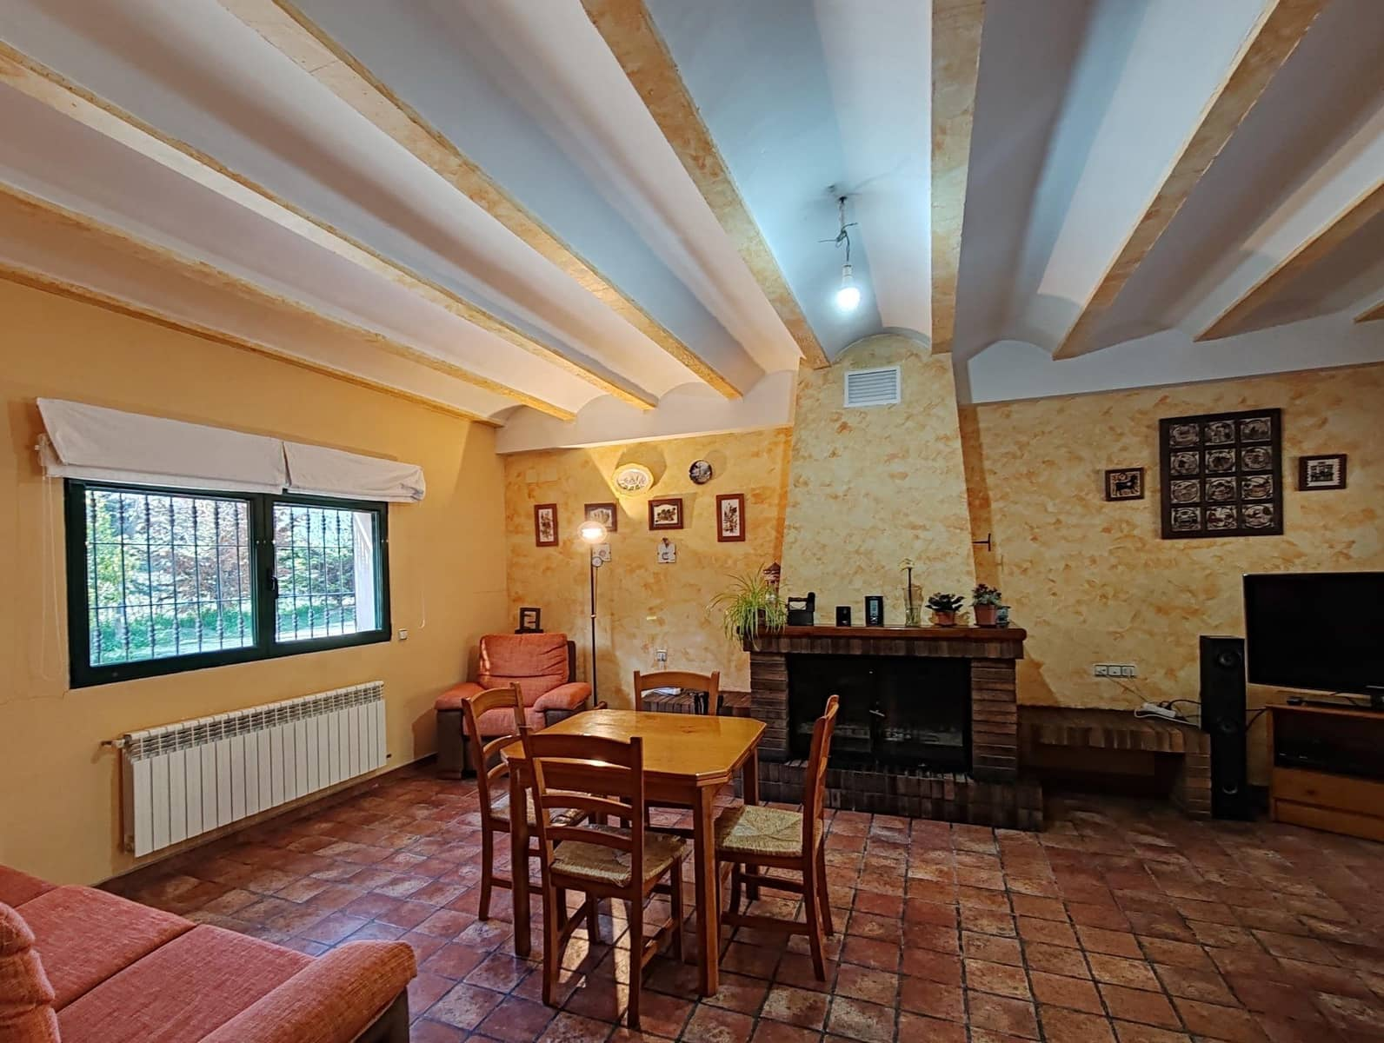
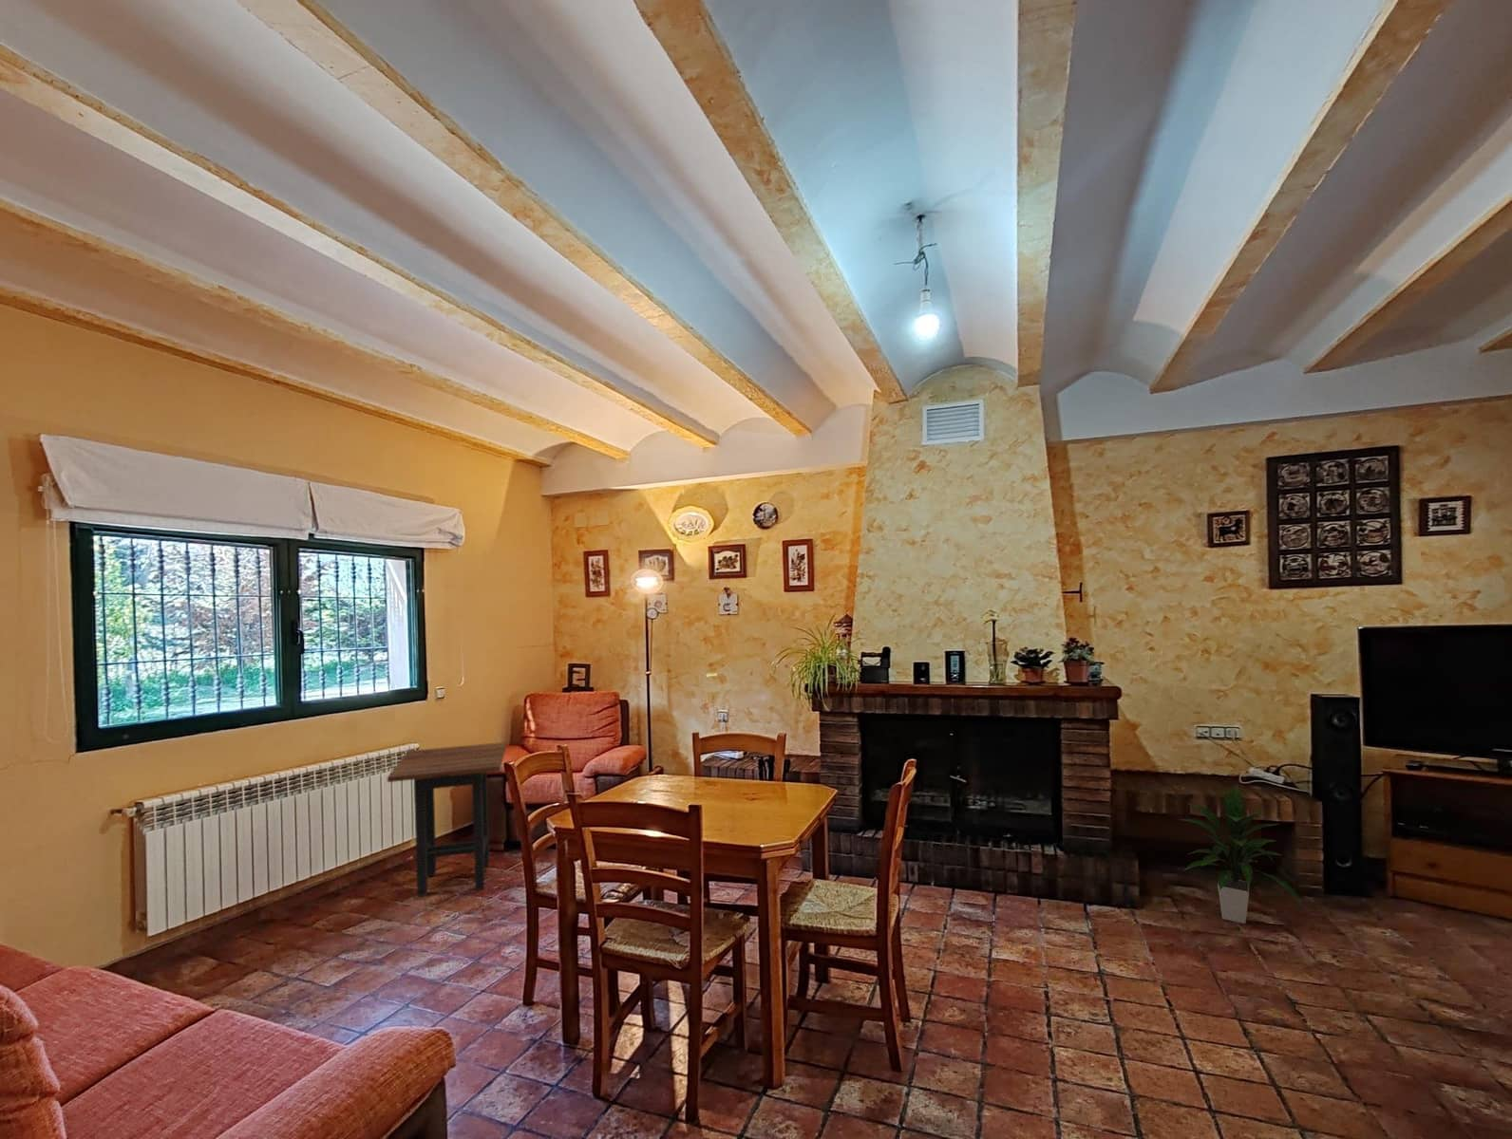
+ indoor plant (1237, 857)
+ side table (435, 820)
